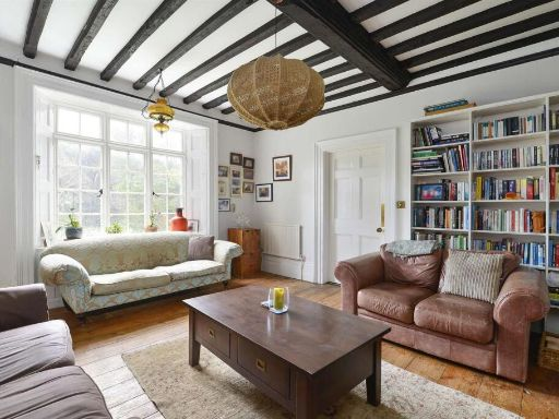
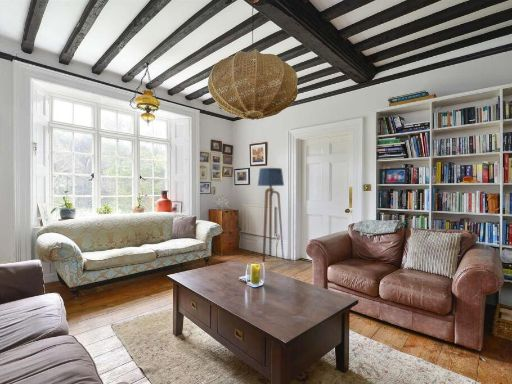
+ floor lamp (270, 214)
